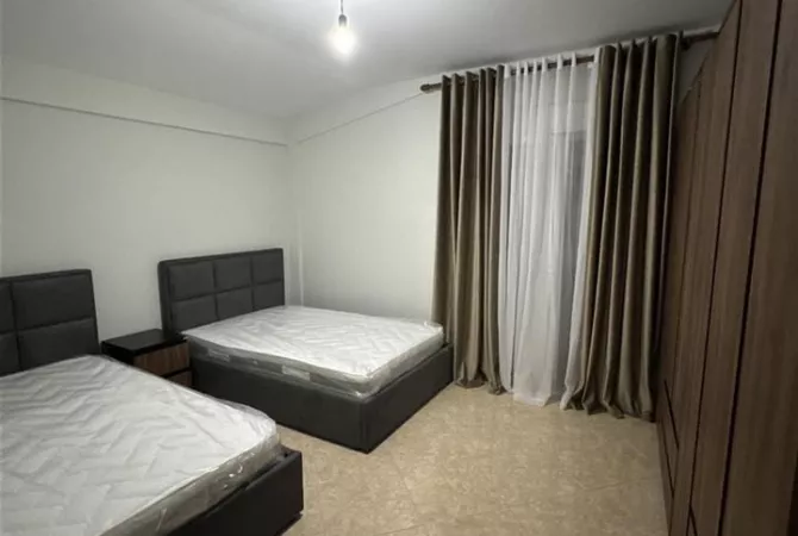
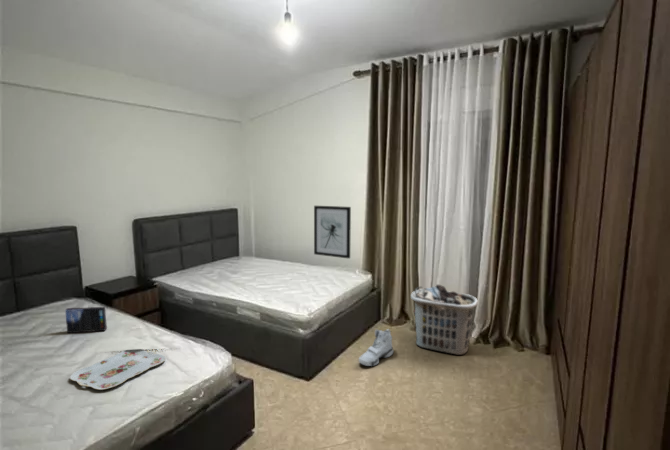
+ sneaker (376, 346)
+ serving tray (120, 367)
+ clothes hamper (442, 316)
+ wall art (331, 231)
+ hardback book (86, 318)
